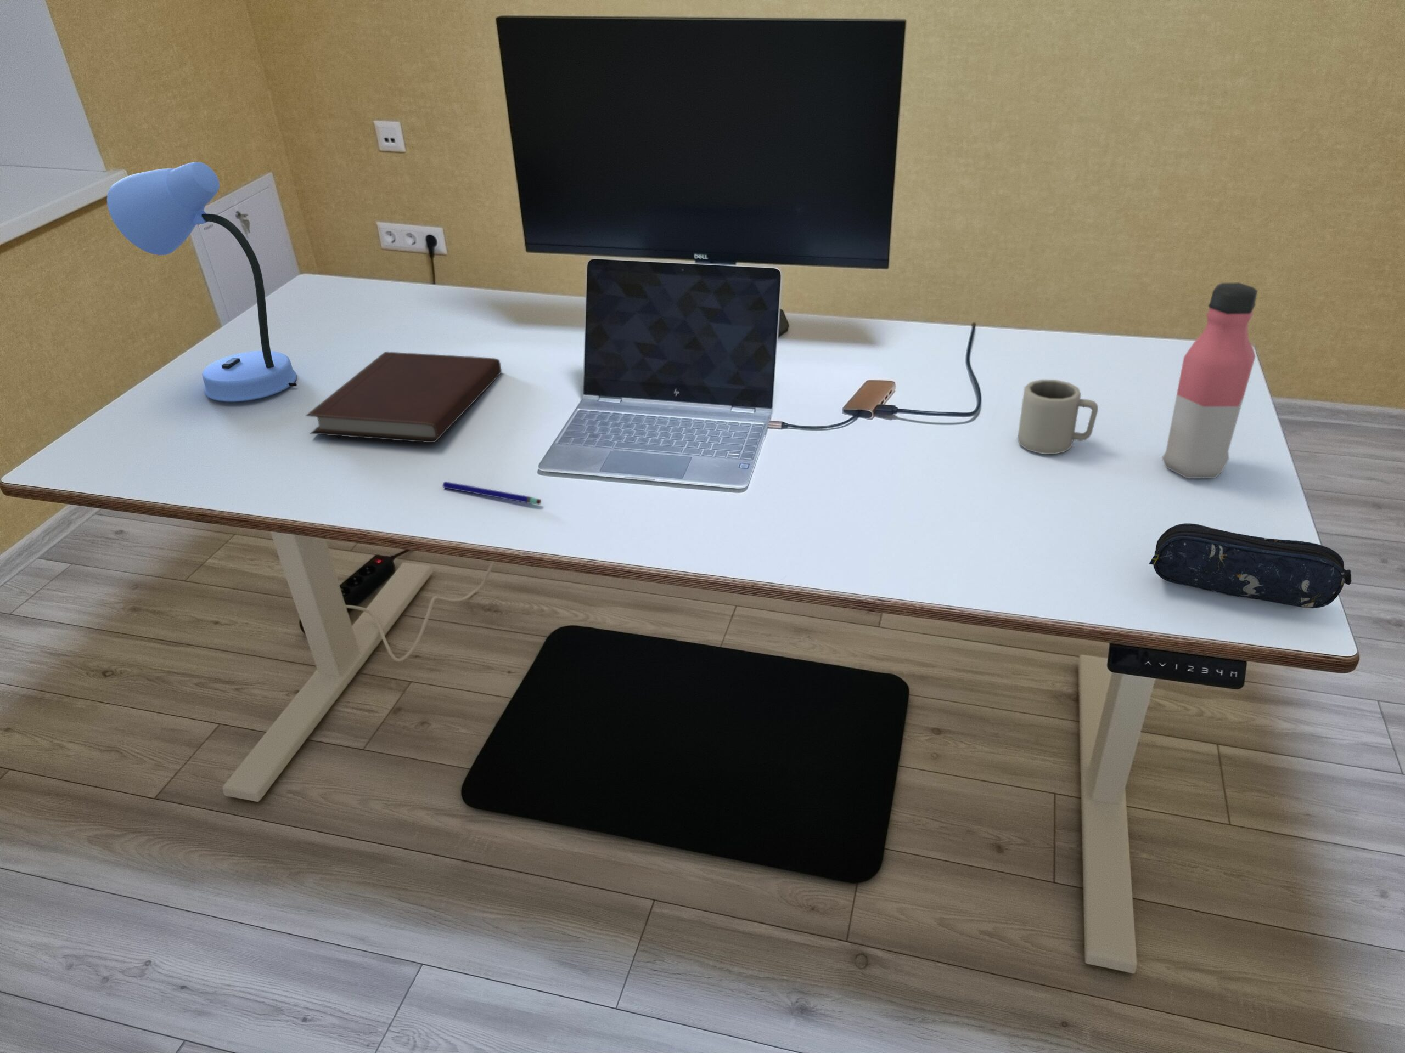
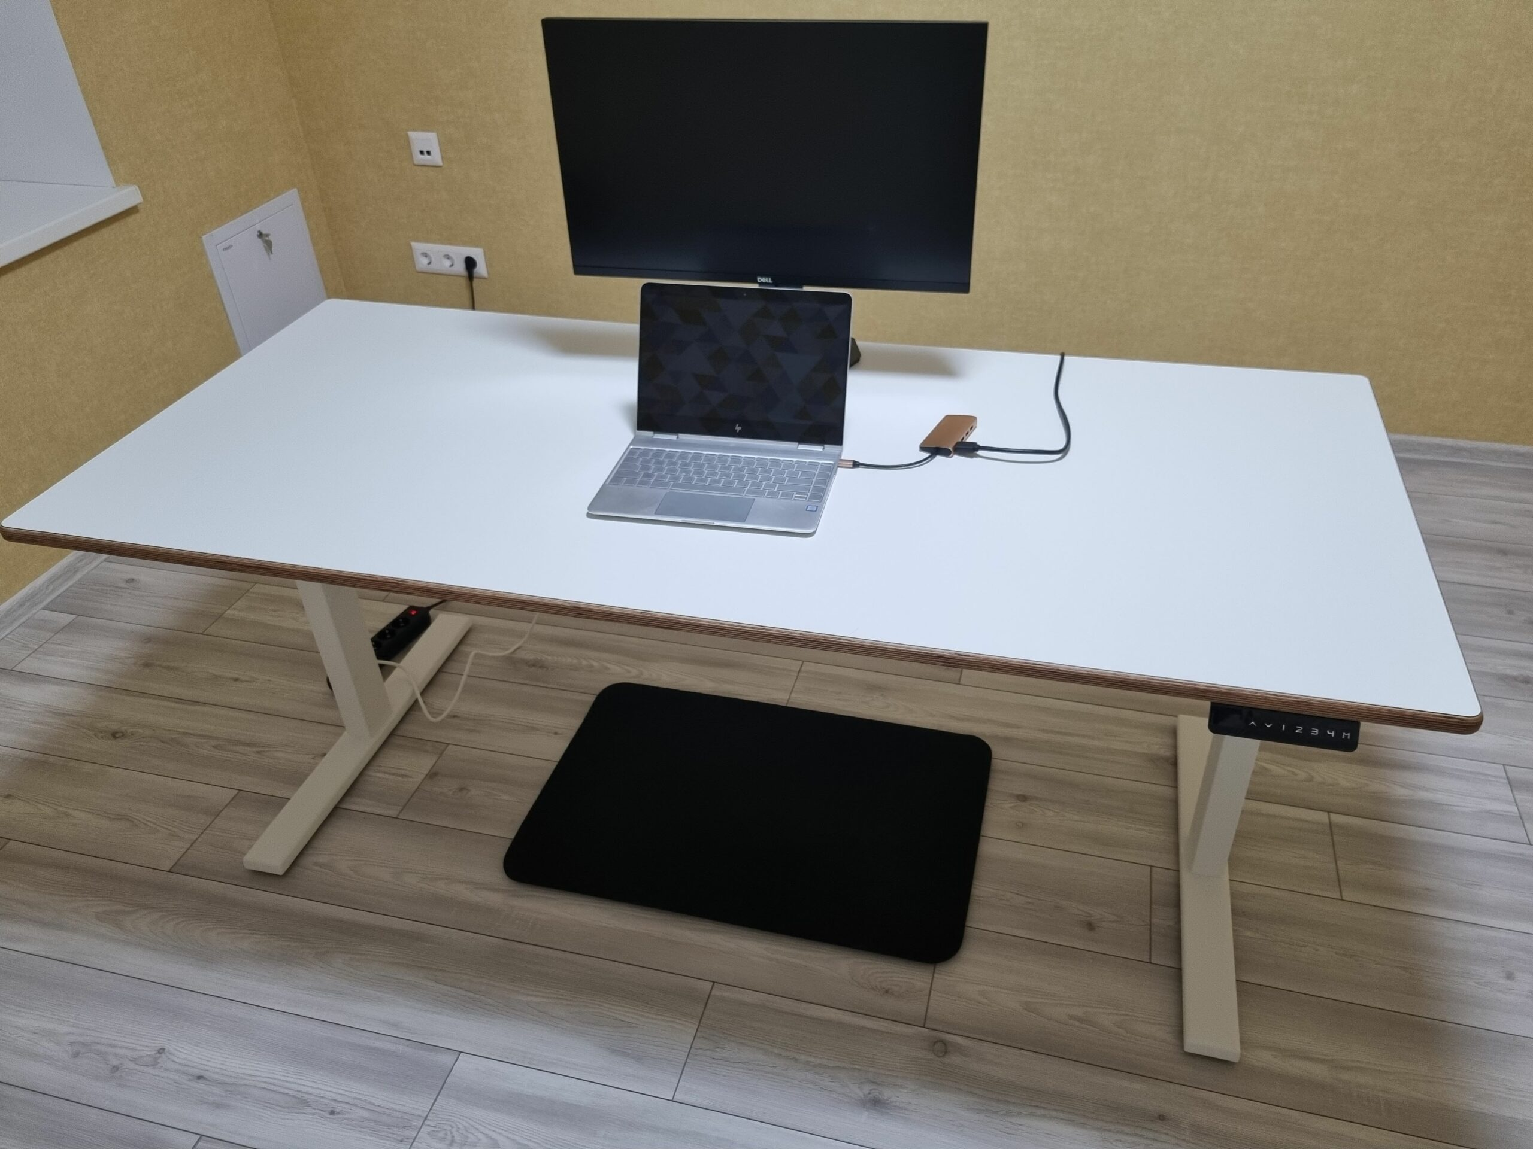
- notebook (409, 394)
- desk lamp (175, 250)
- pencil case (1246, 566)
- pen (491, 493)
- cup (1058, 417)
- water bottle (1214, 382)
